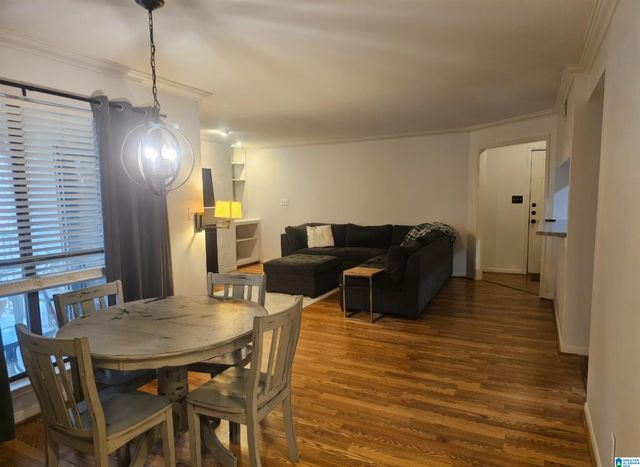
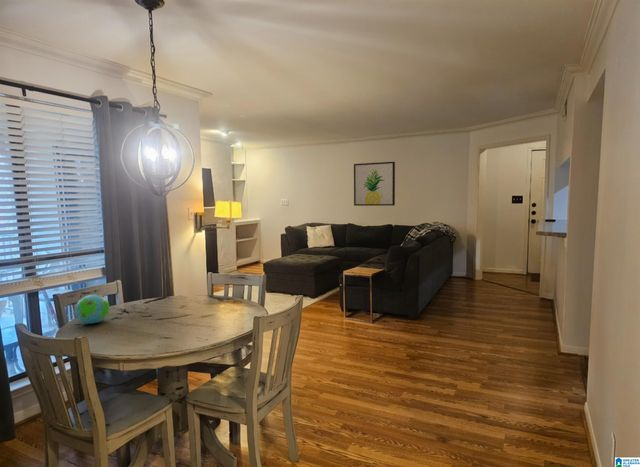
+ decorative ball (91, 309)
+ wall art (373, 184)
